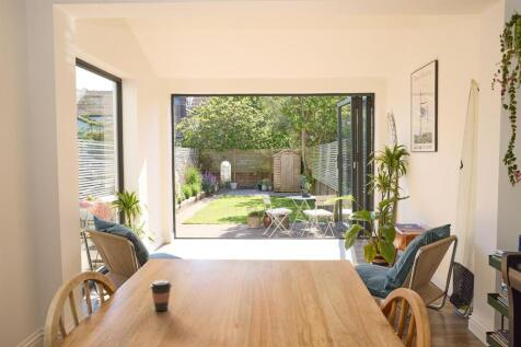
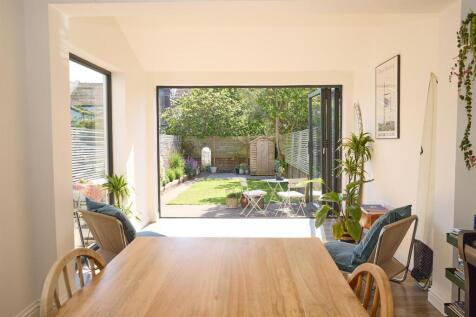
- coffee cup (161, 296)
